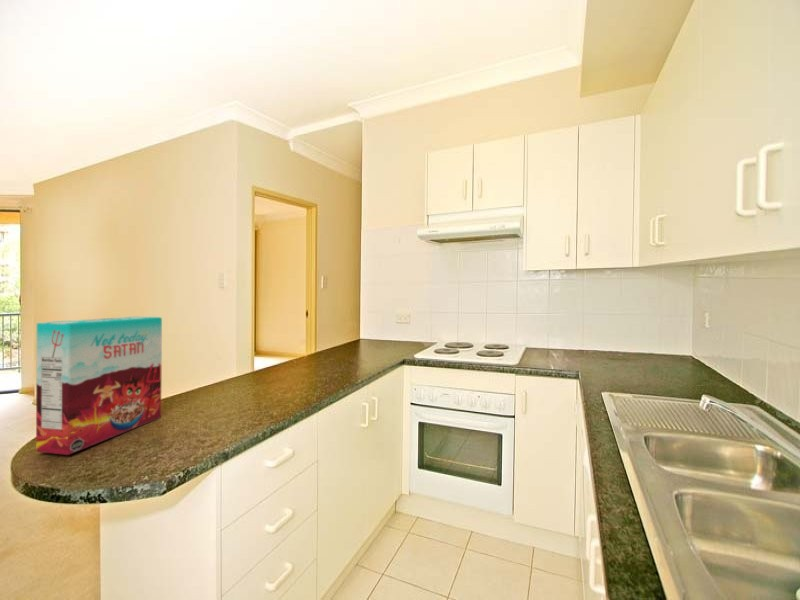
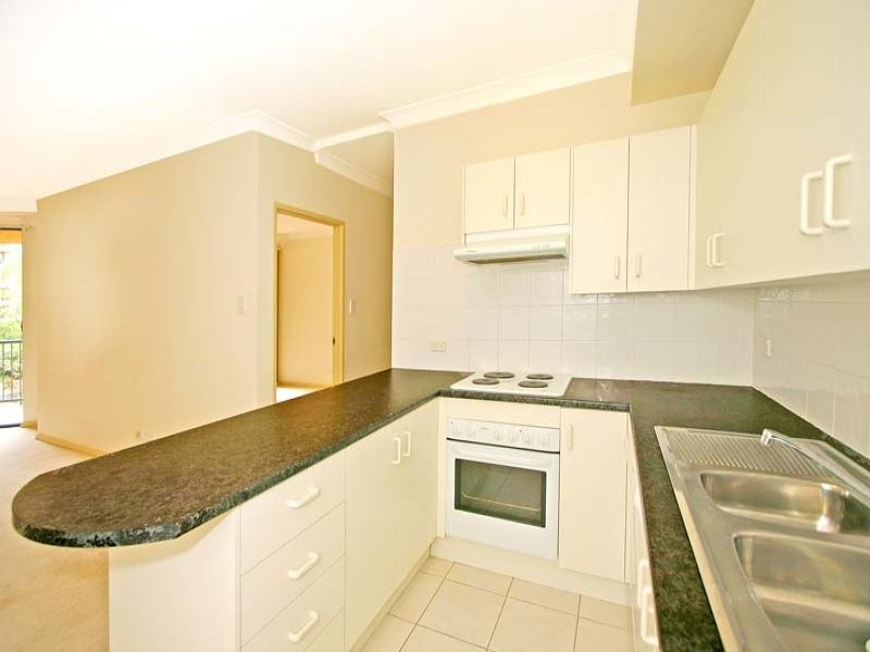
- cereal box (106, 376)
